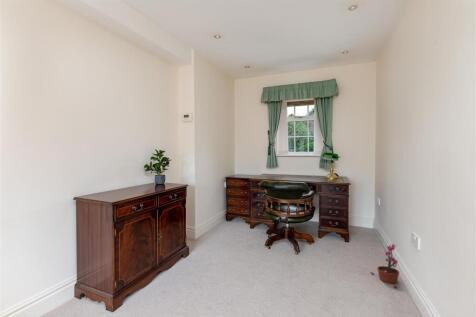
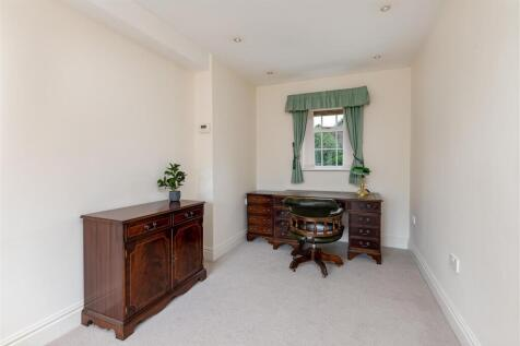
- potted plant (385, 260)
